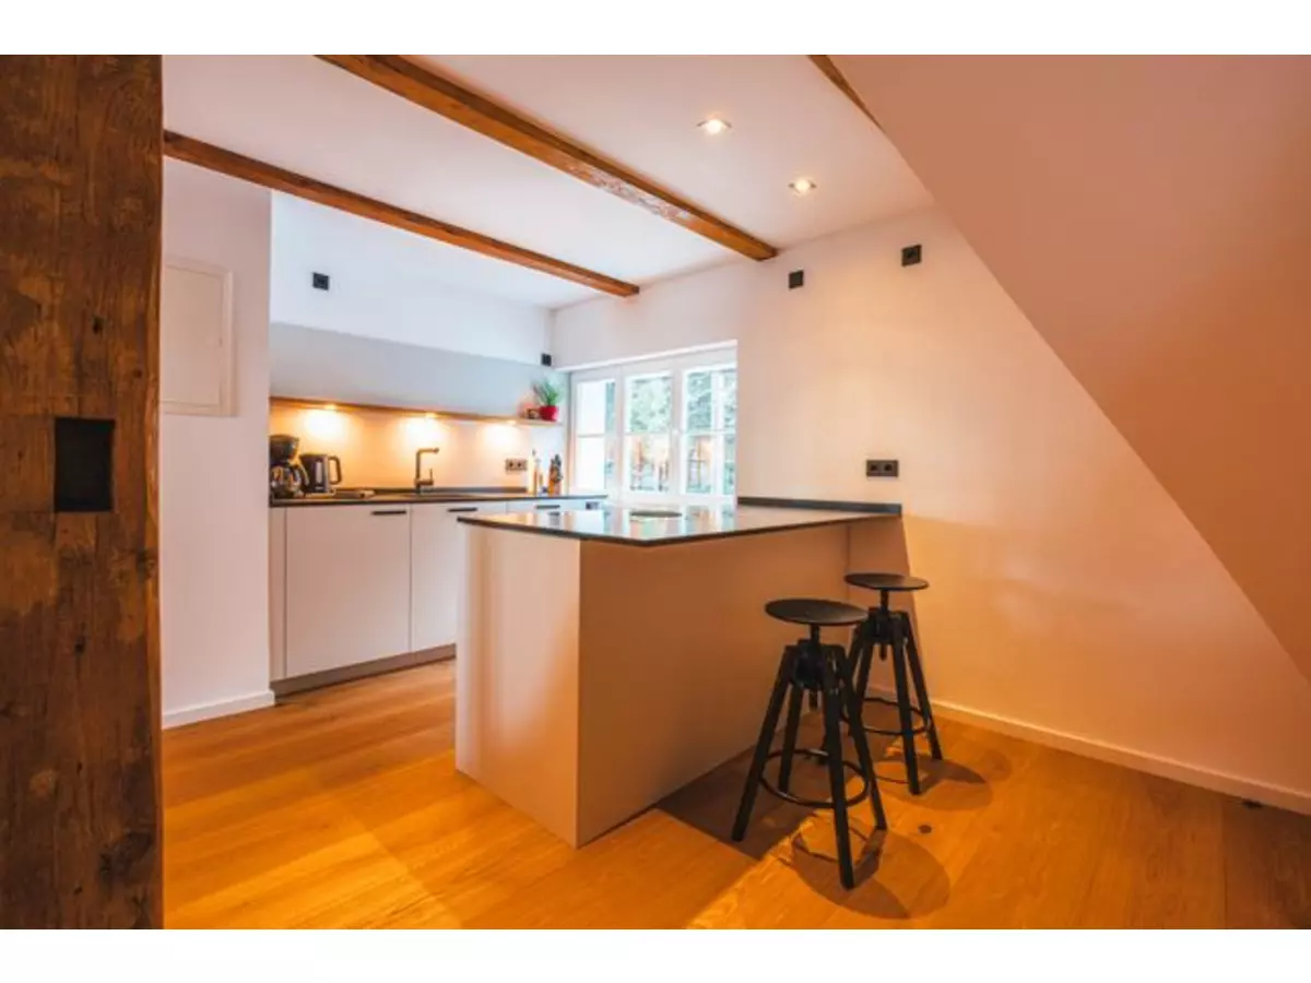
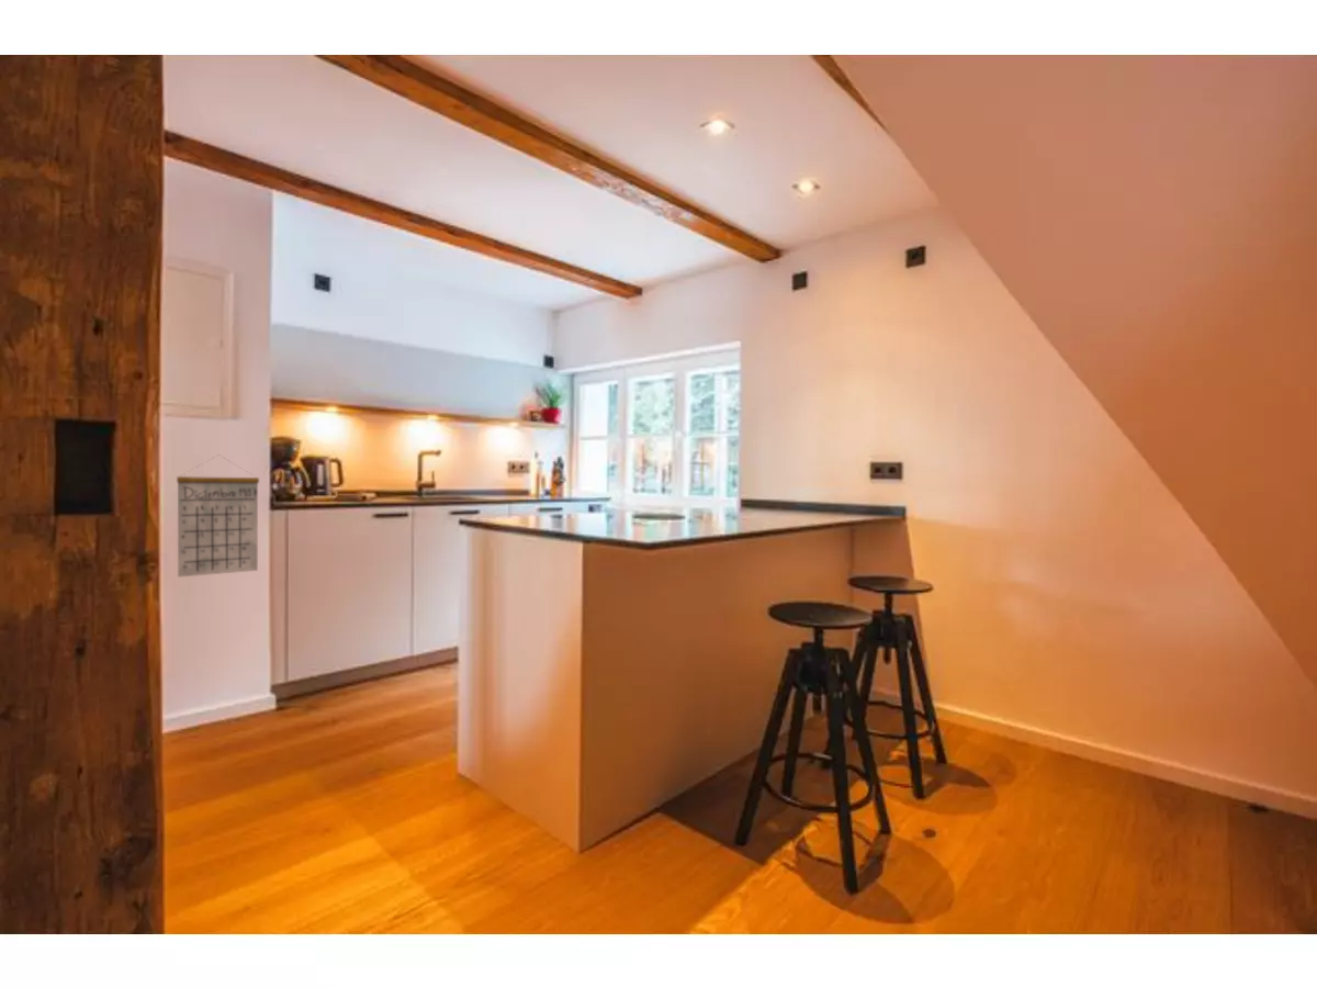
+ calendar (218, 514)
